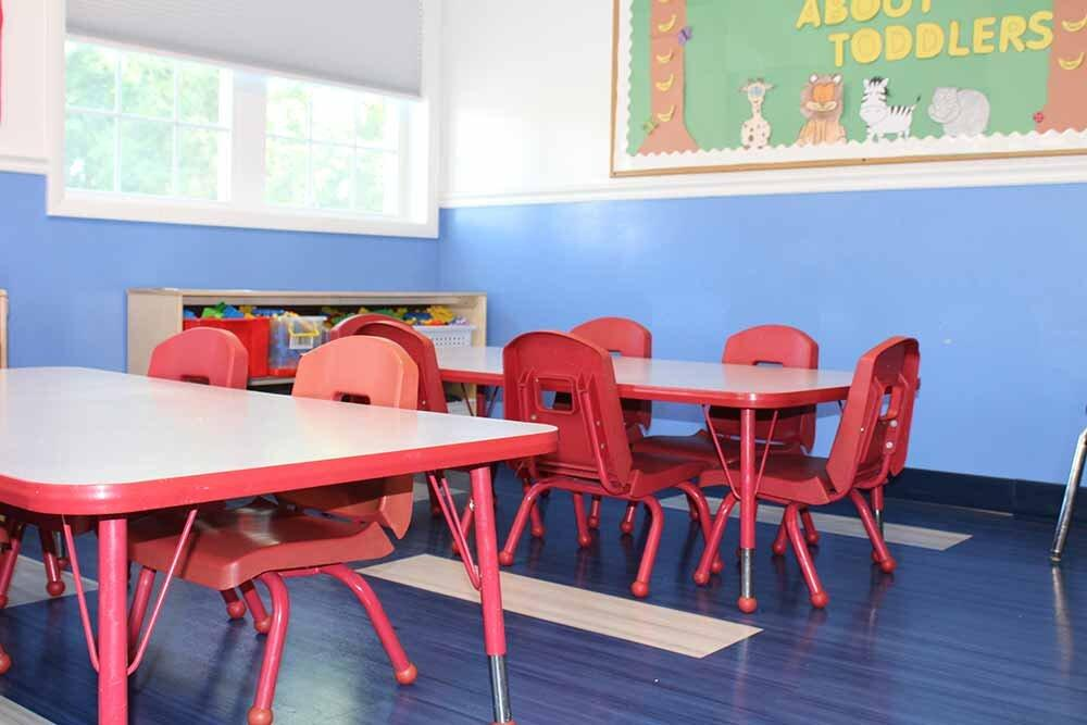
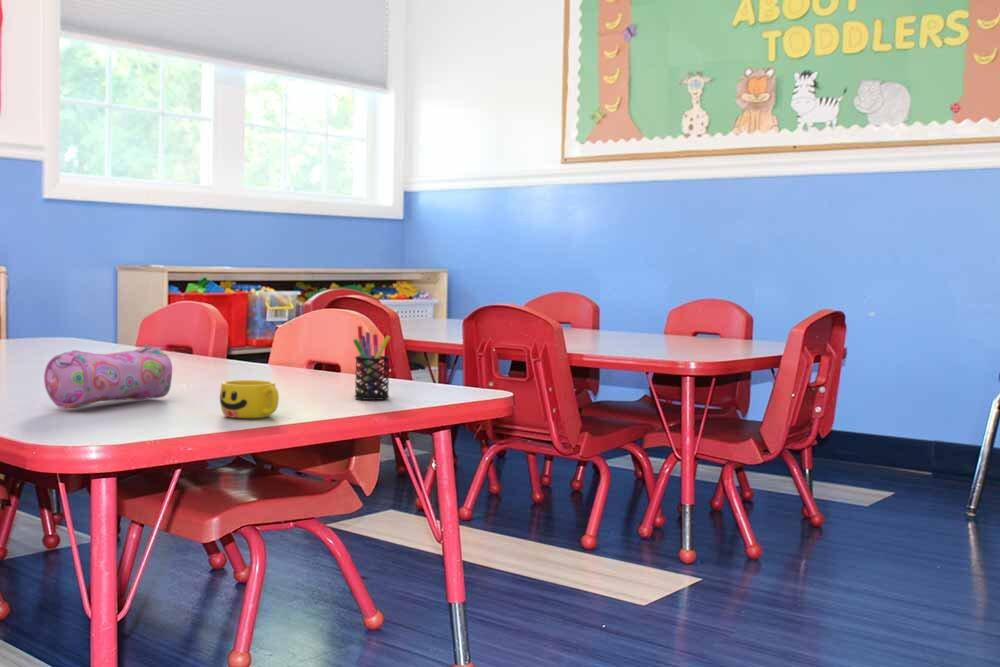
+ pencil case (112, 375)
+ cup (253, 399)
+ pen holder (368, 362)
